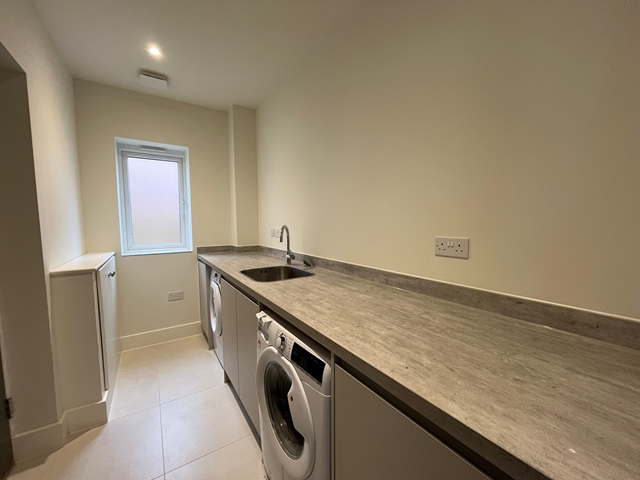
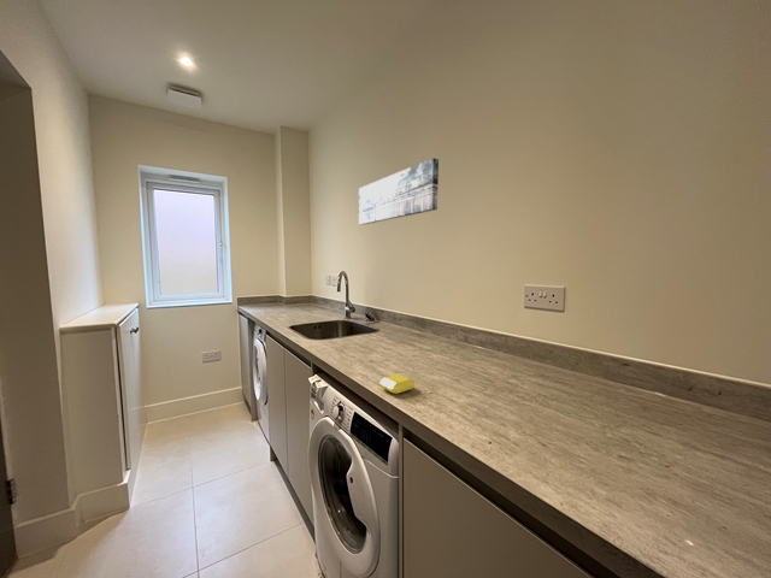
+ wall art (392, 196)
+ soap bar (396, 383)
